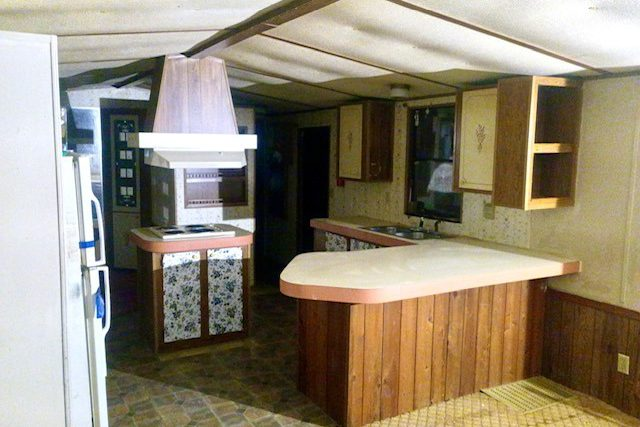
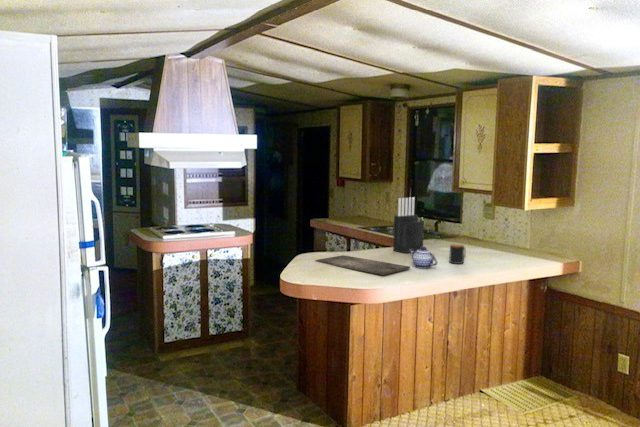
+ teapot (422, 256)
+ knife block (410, 224)
+ mug (458, 253)
+ cutting board (361, 264)
